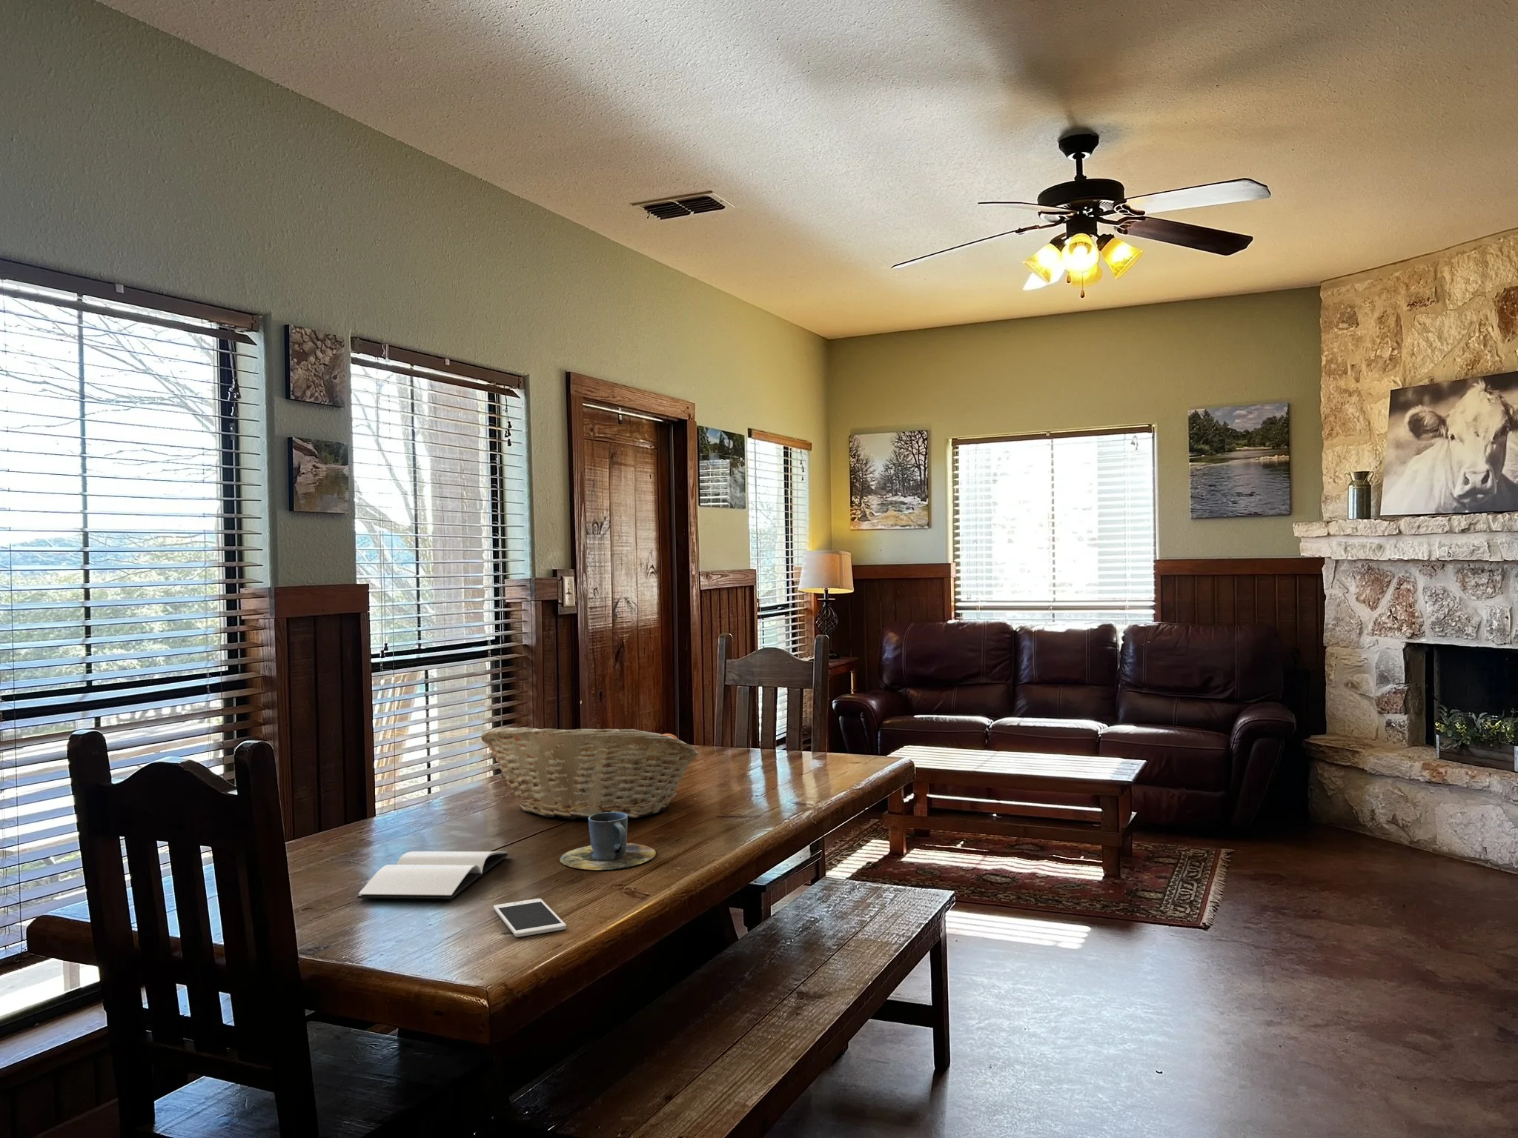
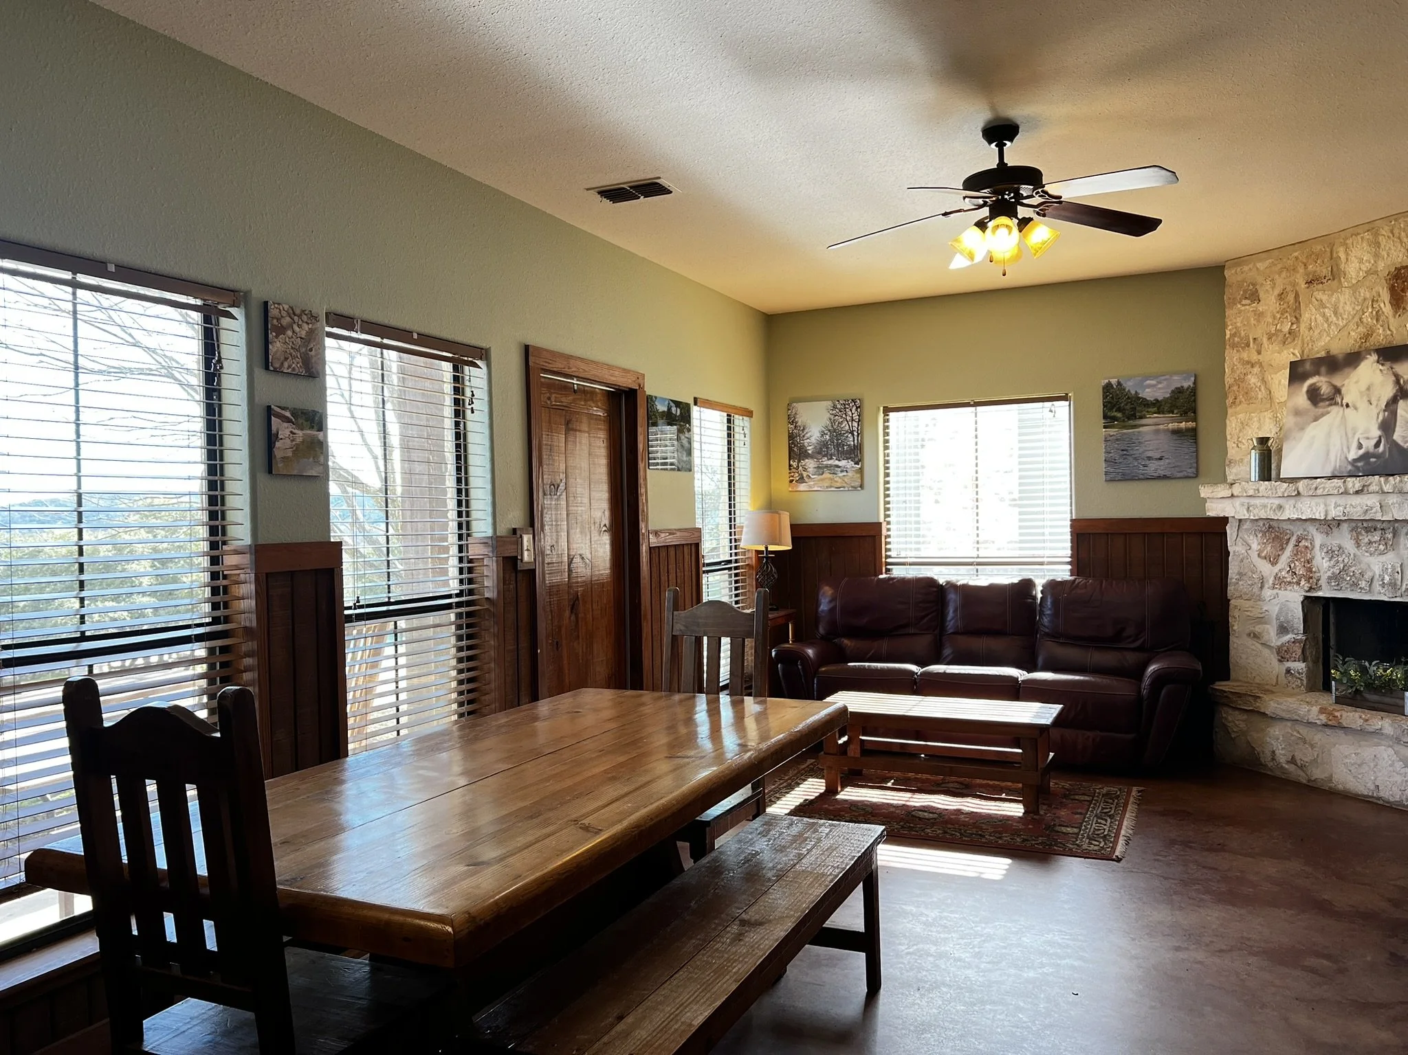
- cup (607, 837)
- cell phone (528, 917)
- book (437, 868)
- fruit basket (590, 763)
